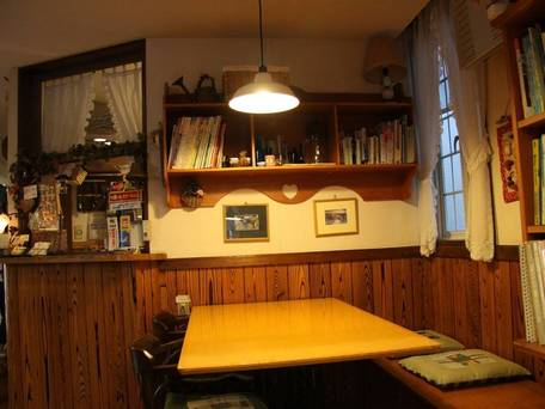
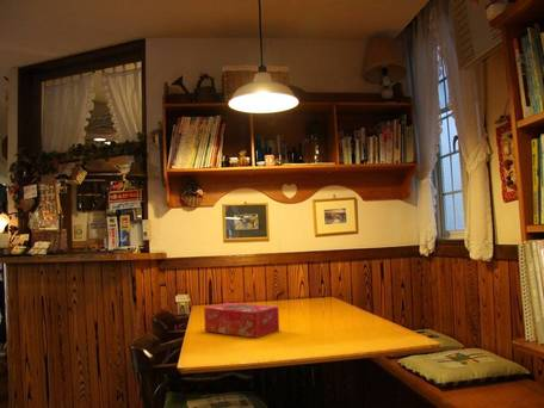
+ tissue box (241, 319)
